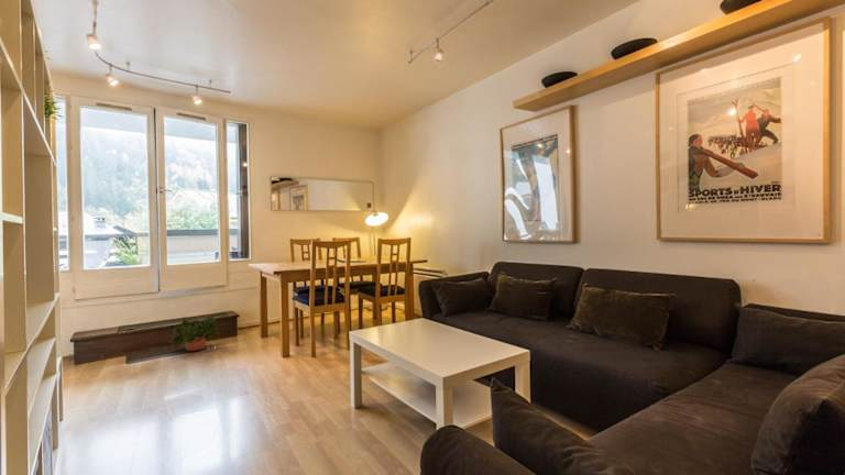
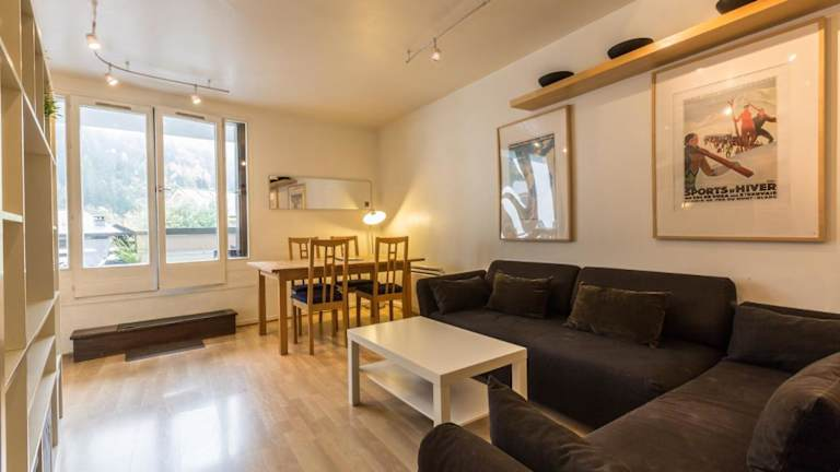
- potted plant (194, 333)
